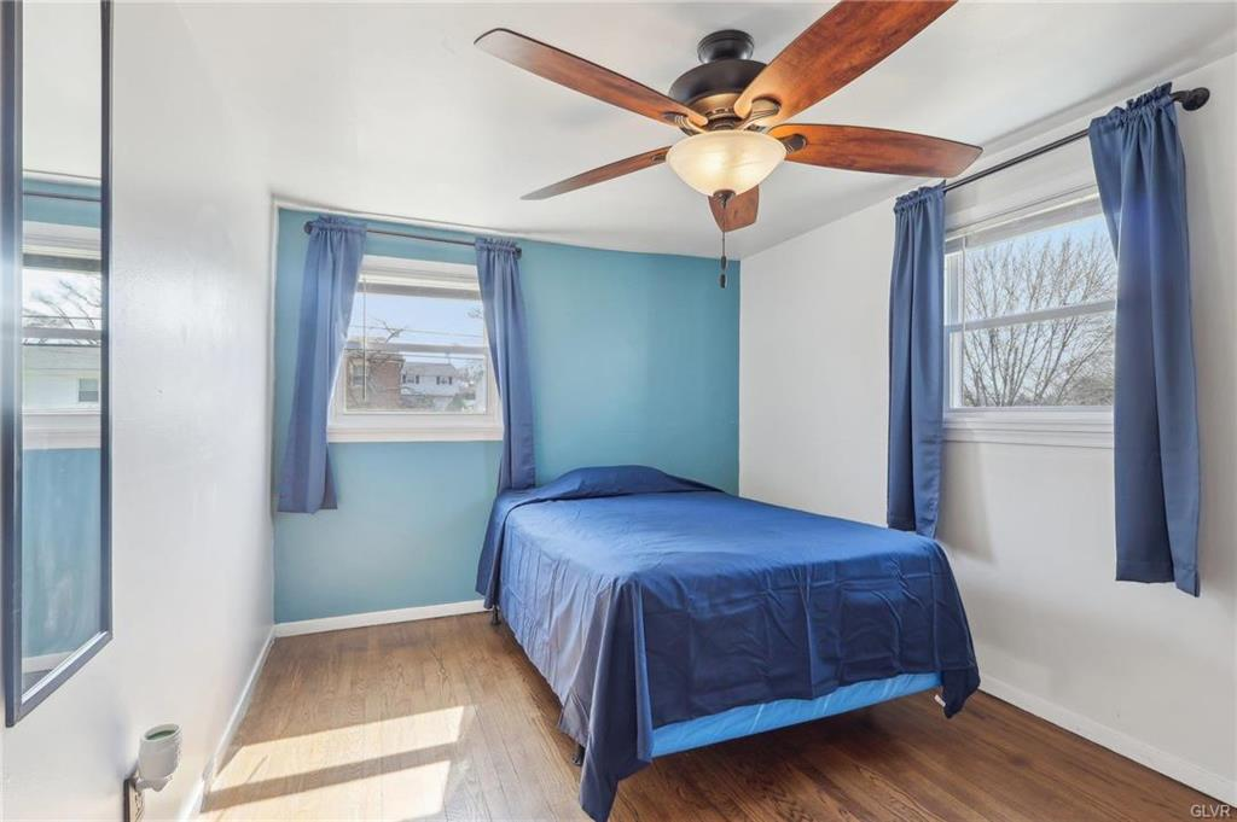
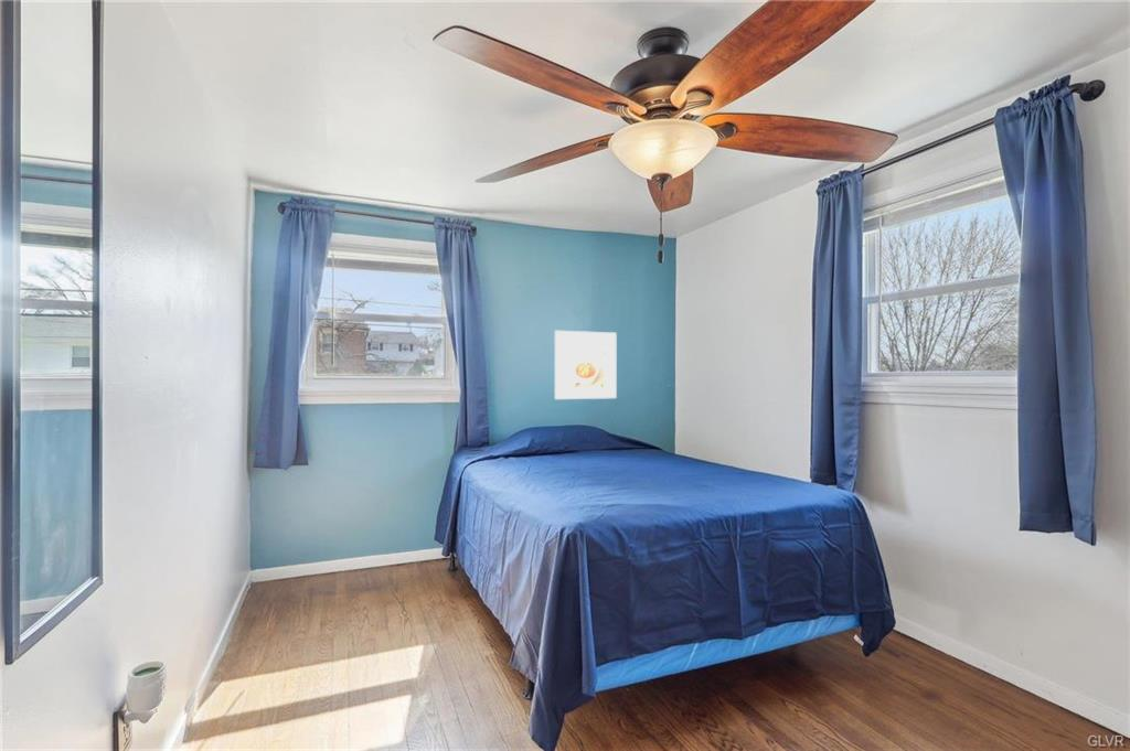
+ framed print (586, 365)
